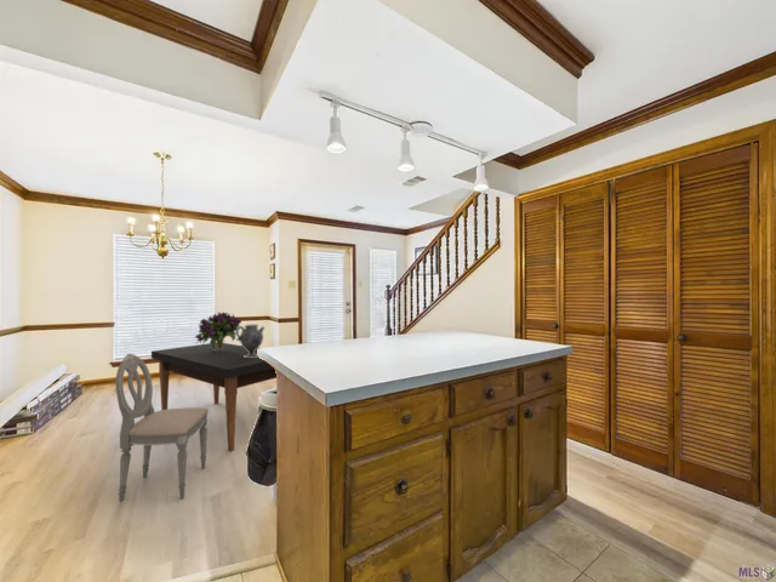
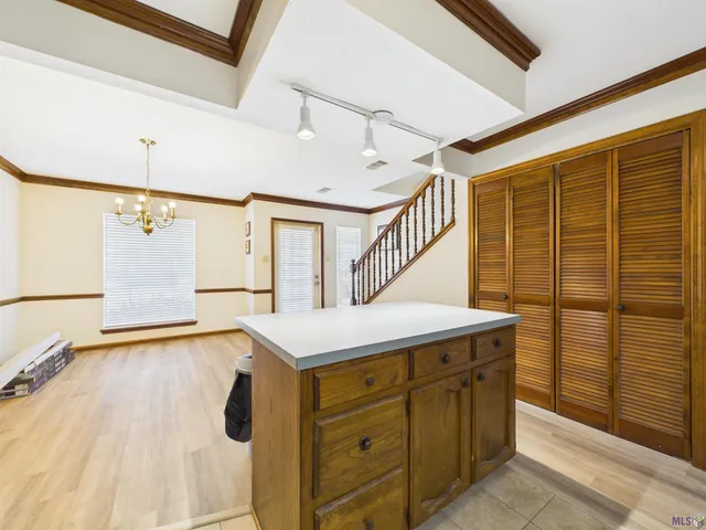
- dining chair (164, 418)
- dining table (223, 387)
- ceramic jug (250, 340)
- bouquet (219, 331)
